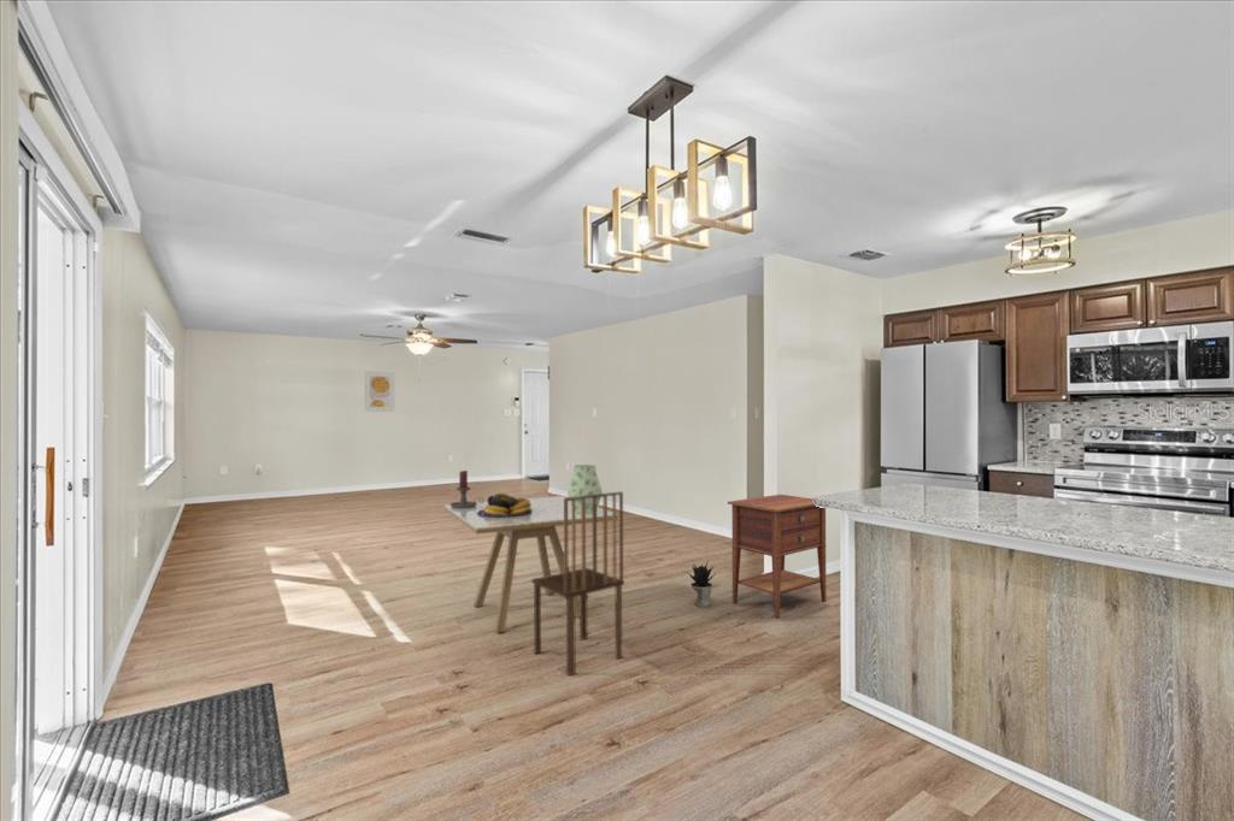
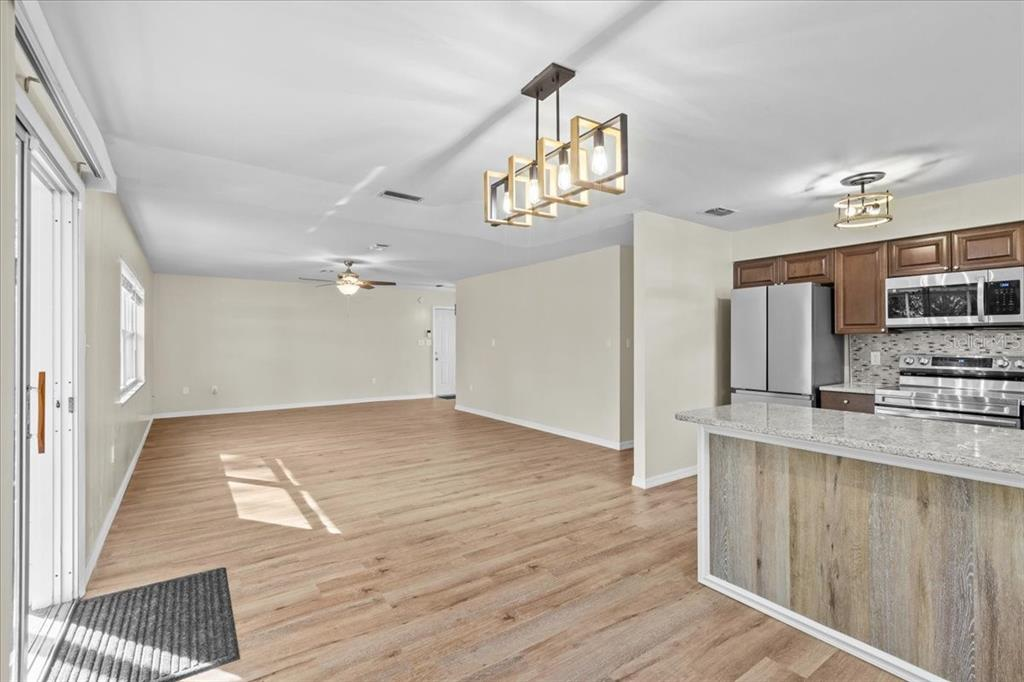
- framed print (380, 391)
- vase (584, 488)
- potted plant (701, 583)
- nightstand (778, 551)
- dining chair (577, 573)
- fruit bowl (504, 502)
- candle holder (466, 488)
- dining table (515, 560)
